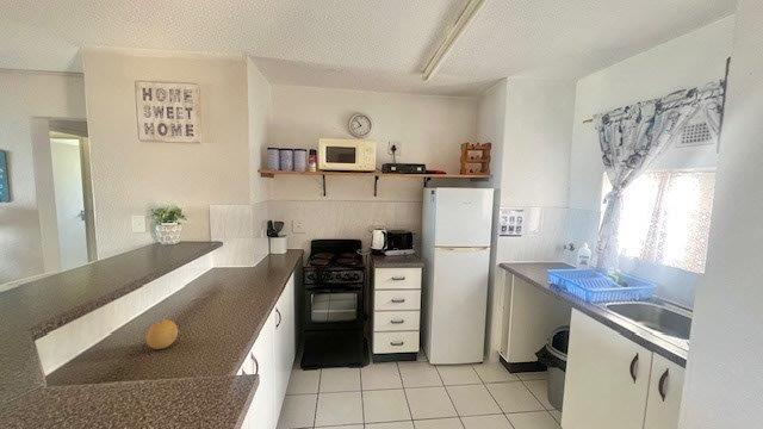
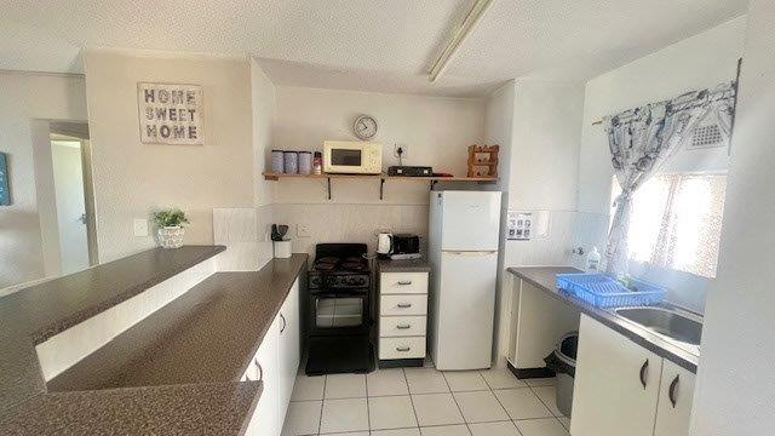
- fruit (162, 334)
